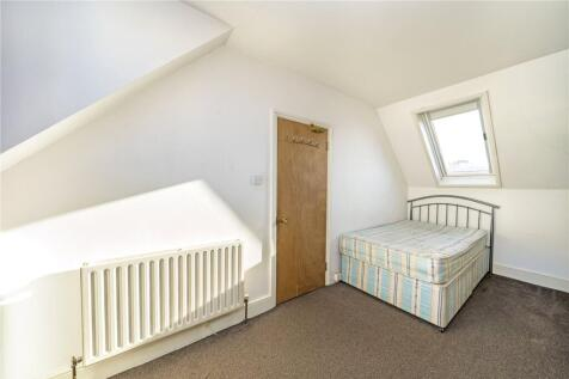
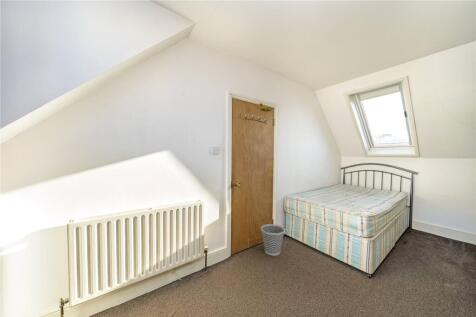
+ wastebasket (272, 240)
